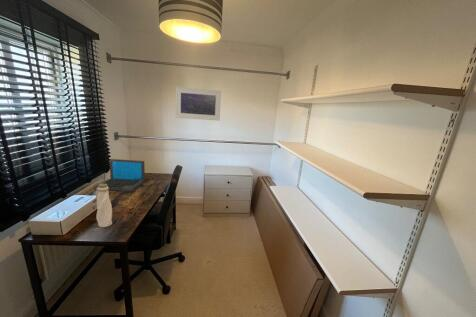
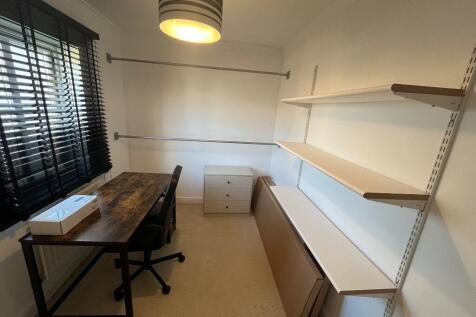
- water bottle (103, 204)
- laptop (120, 174)
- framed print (198, 104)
